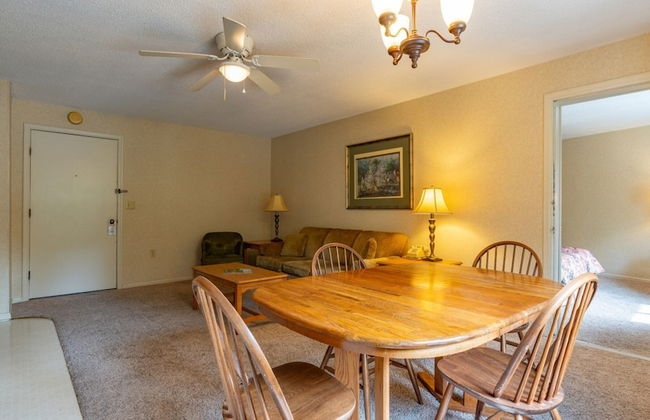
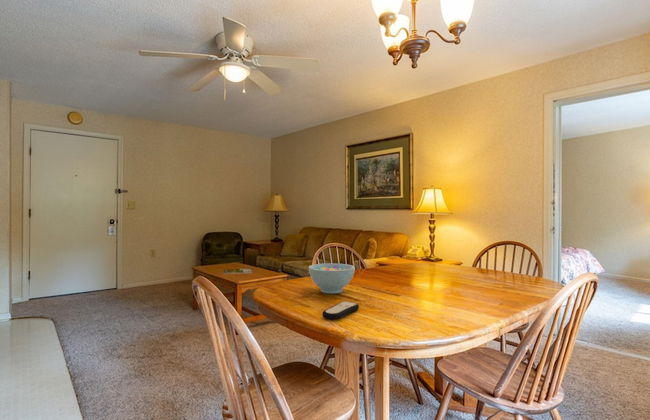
+ remote control (340, 309)
+ bowl (331, 278)
